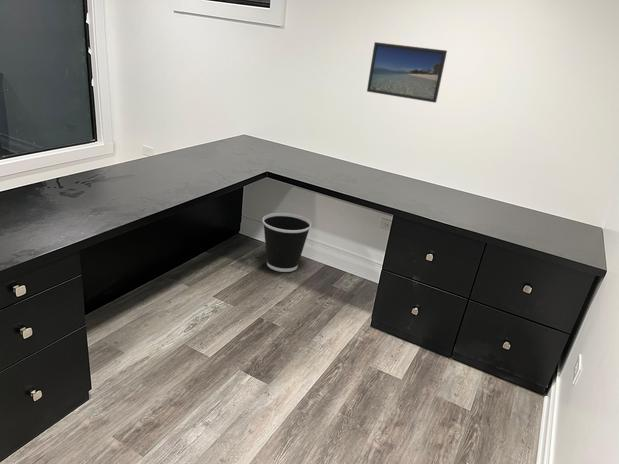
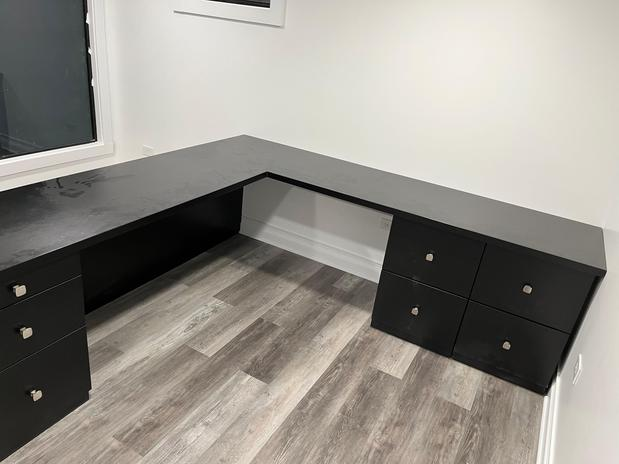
- wastebasket (284, 243)
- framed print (405, 72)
